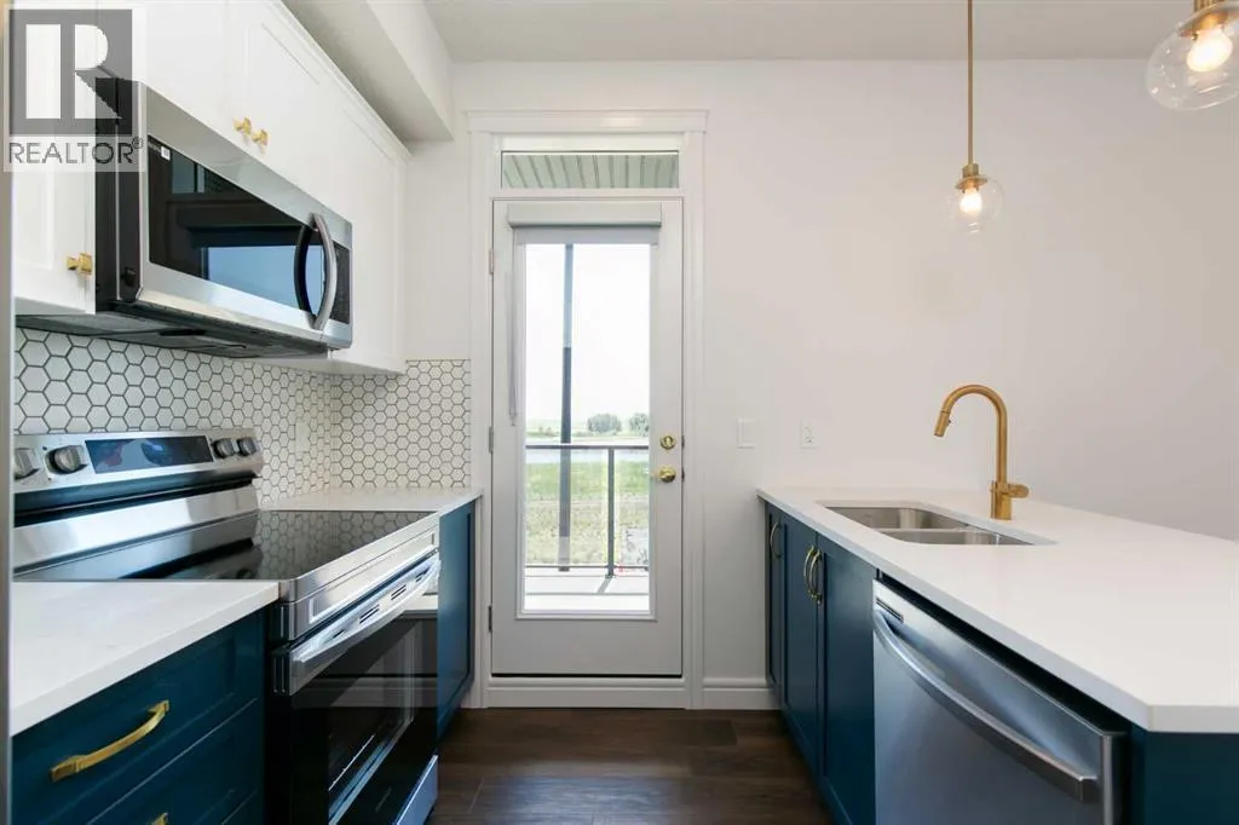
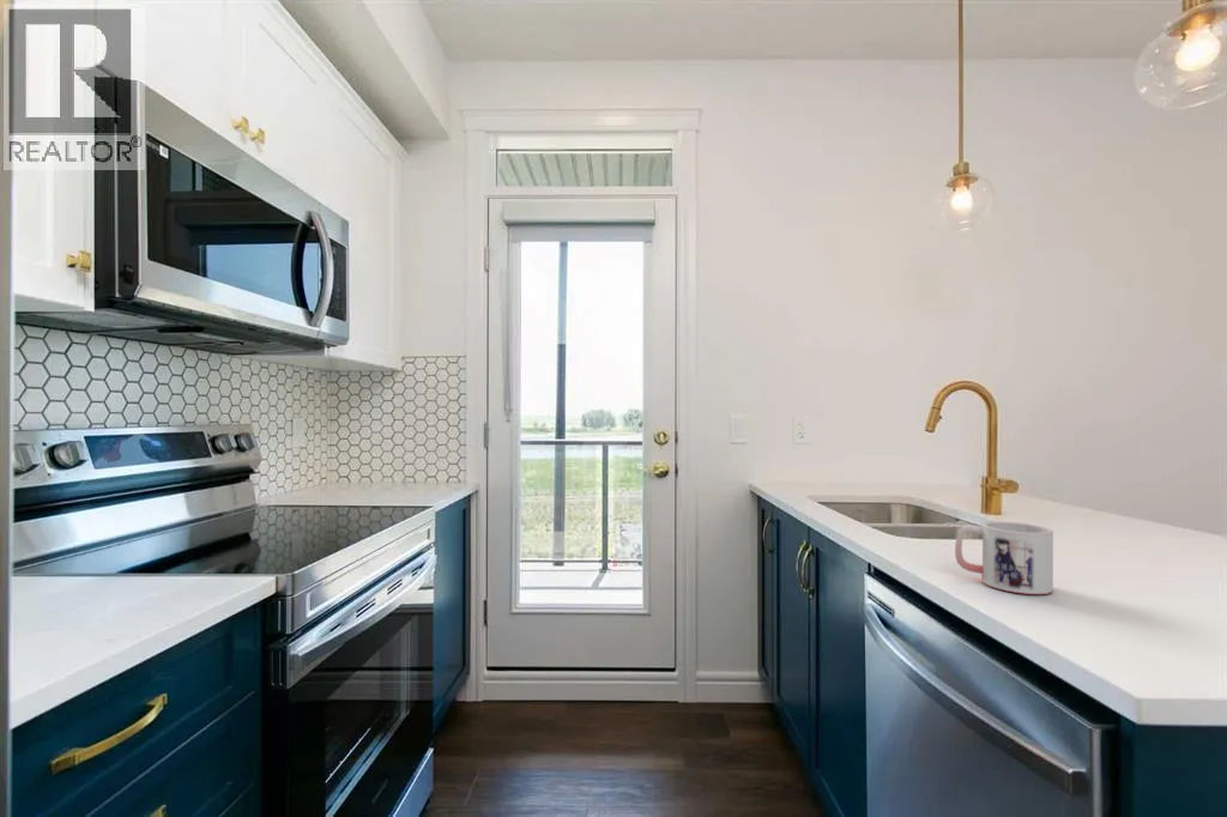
+ mug (1002, 553)
